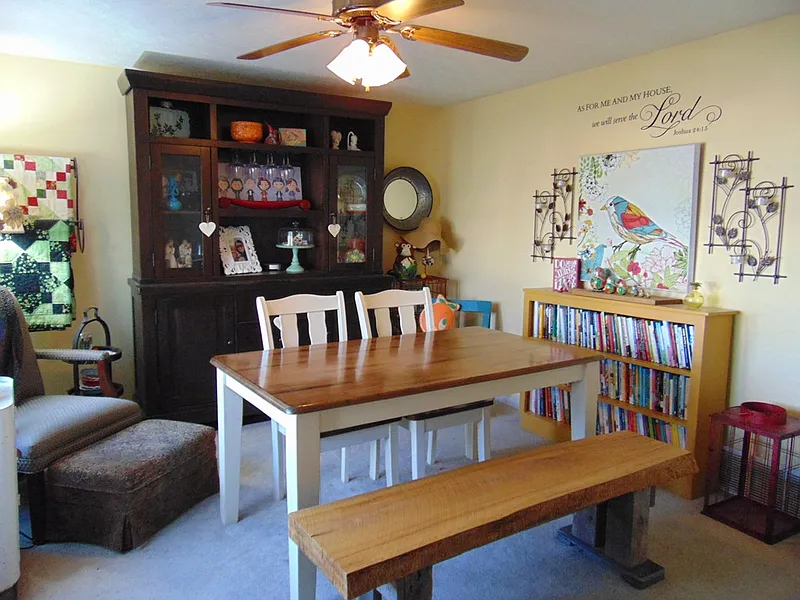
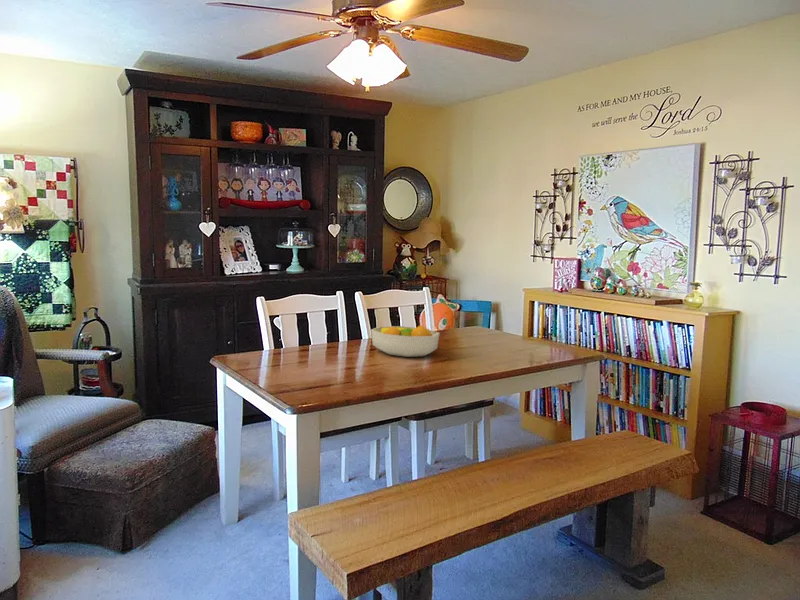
+ fruit bowl (404, 336)
